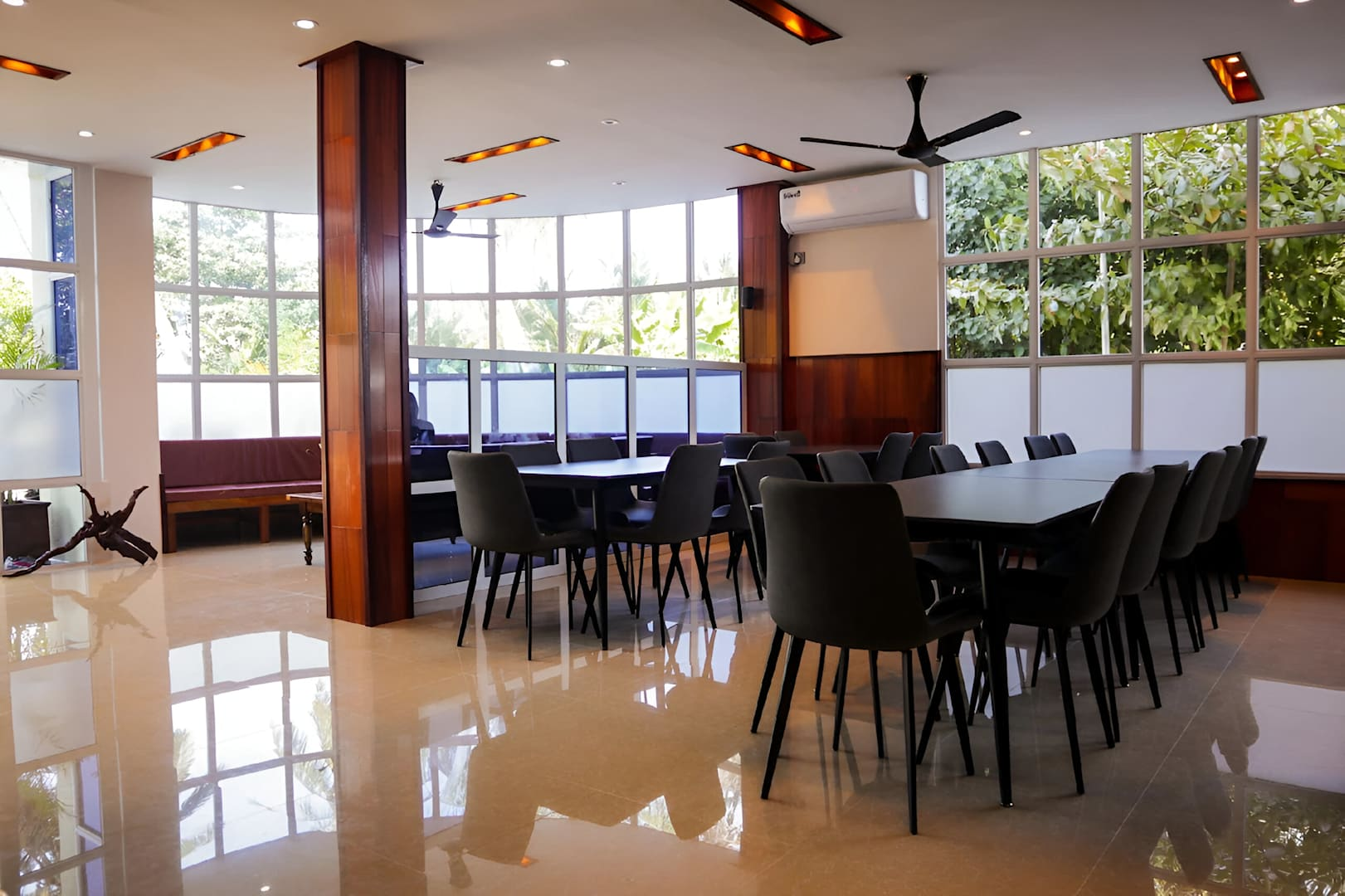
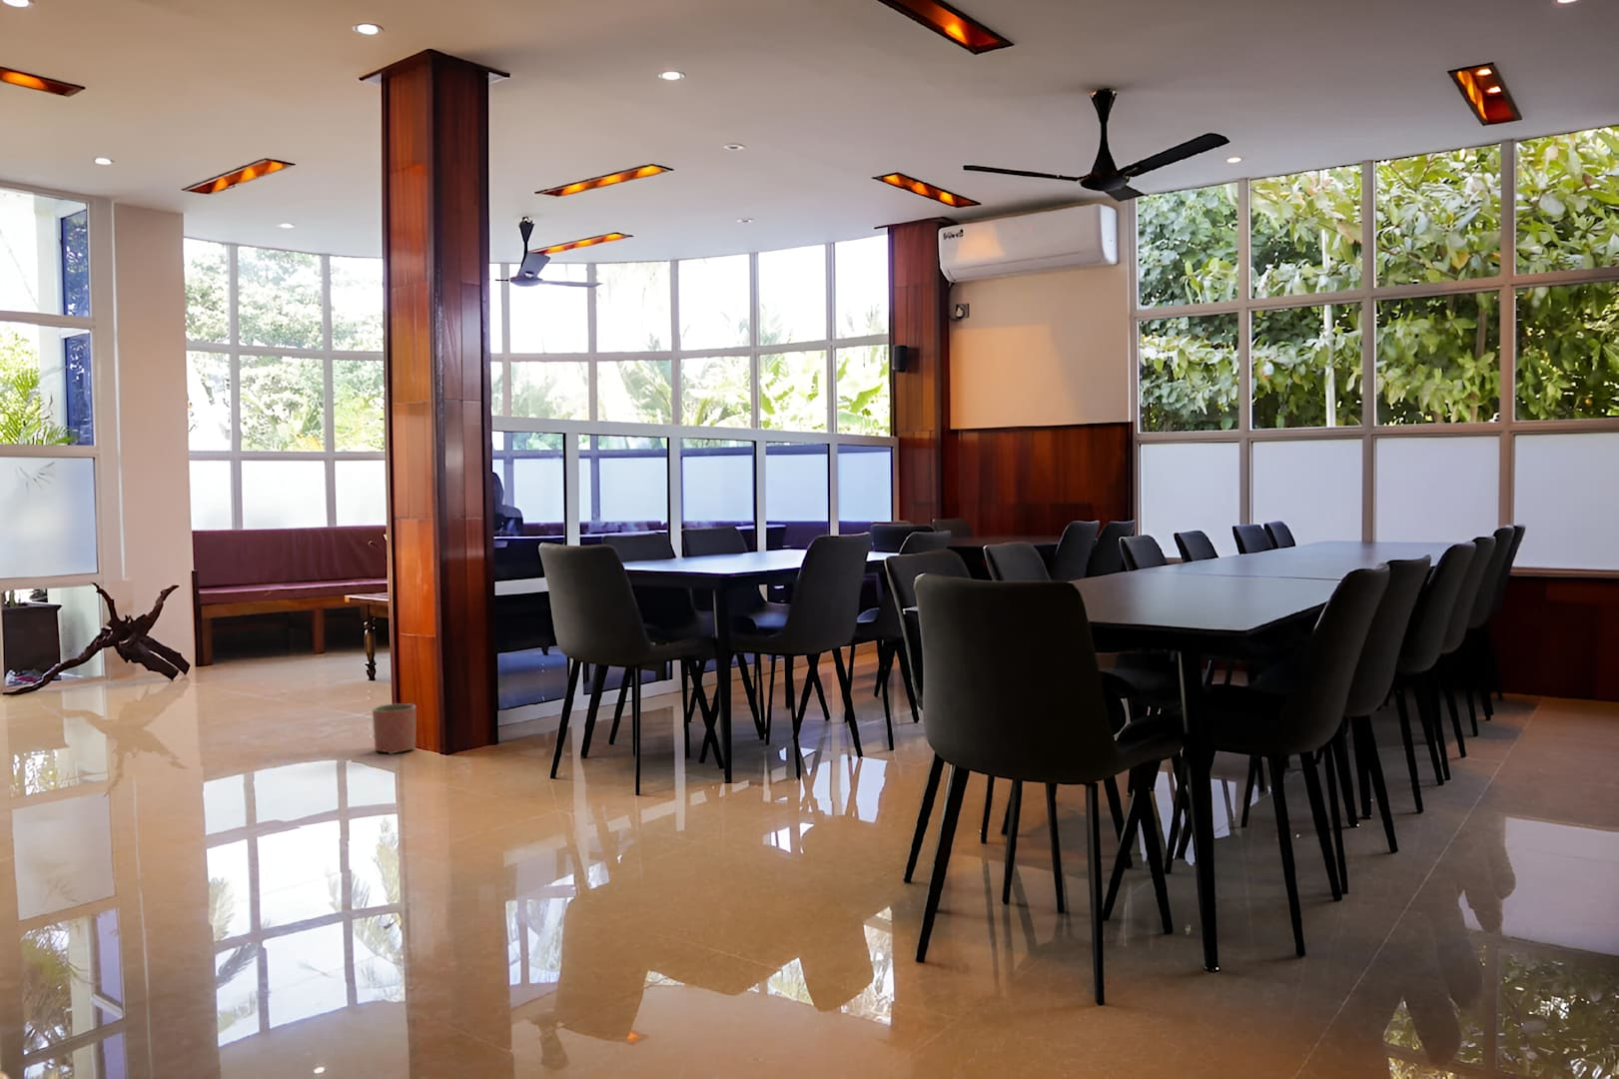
+ planter (395, 729)
